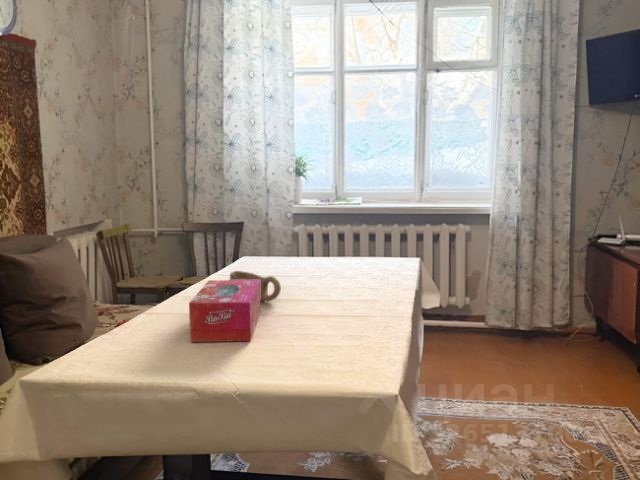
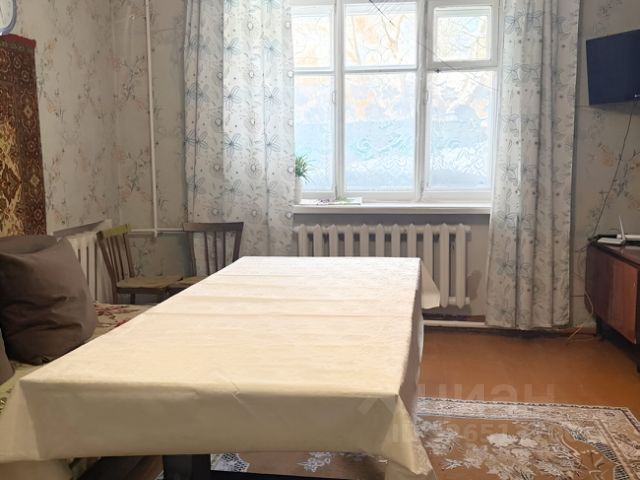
- tissue box (227, 308)
- bowl (260, 286)
